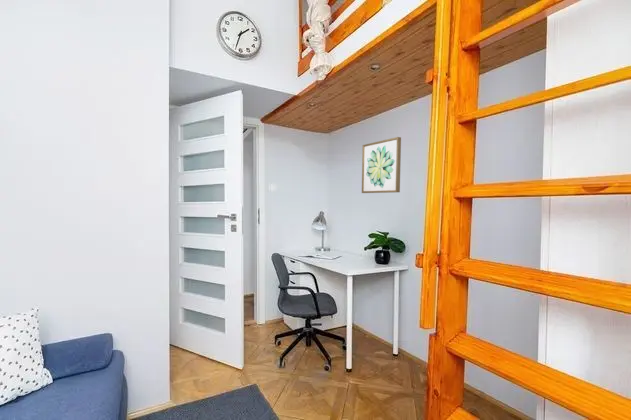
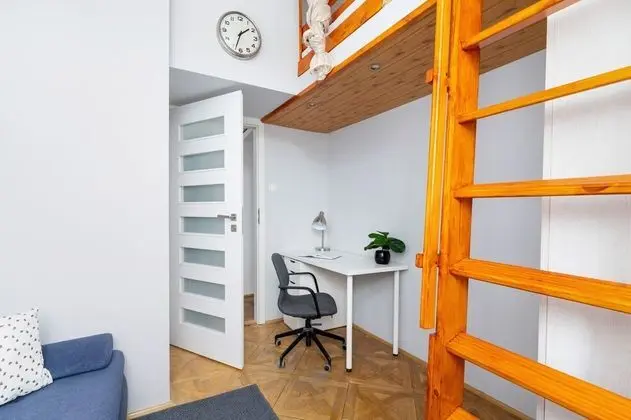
- wall art (379, 167)
